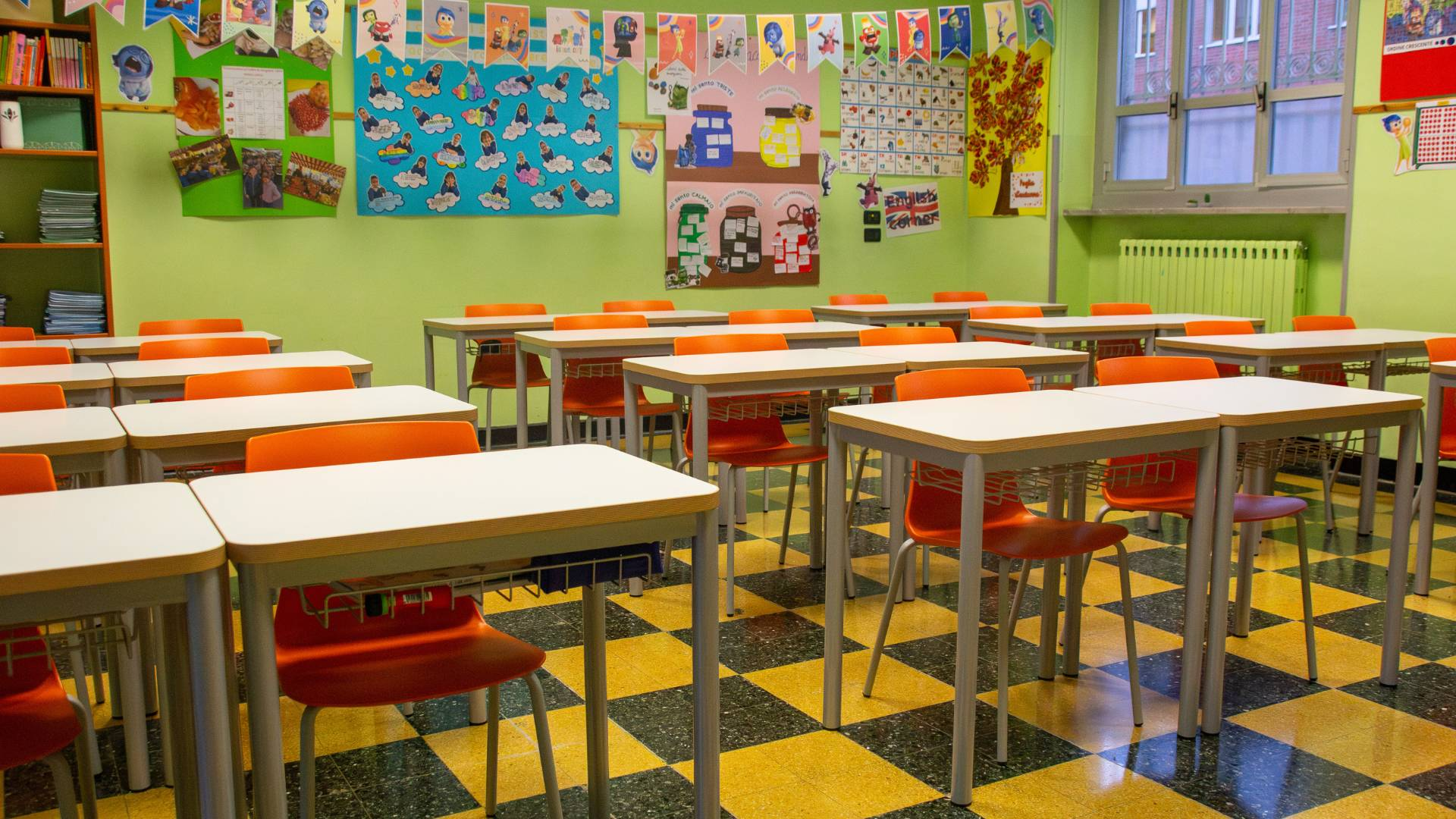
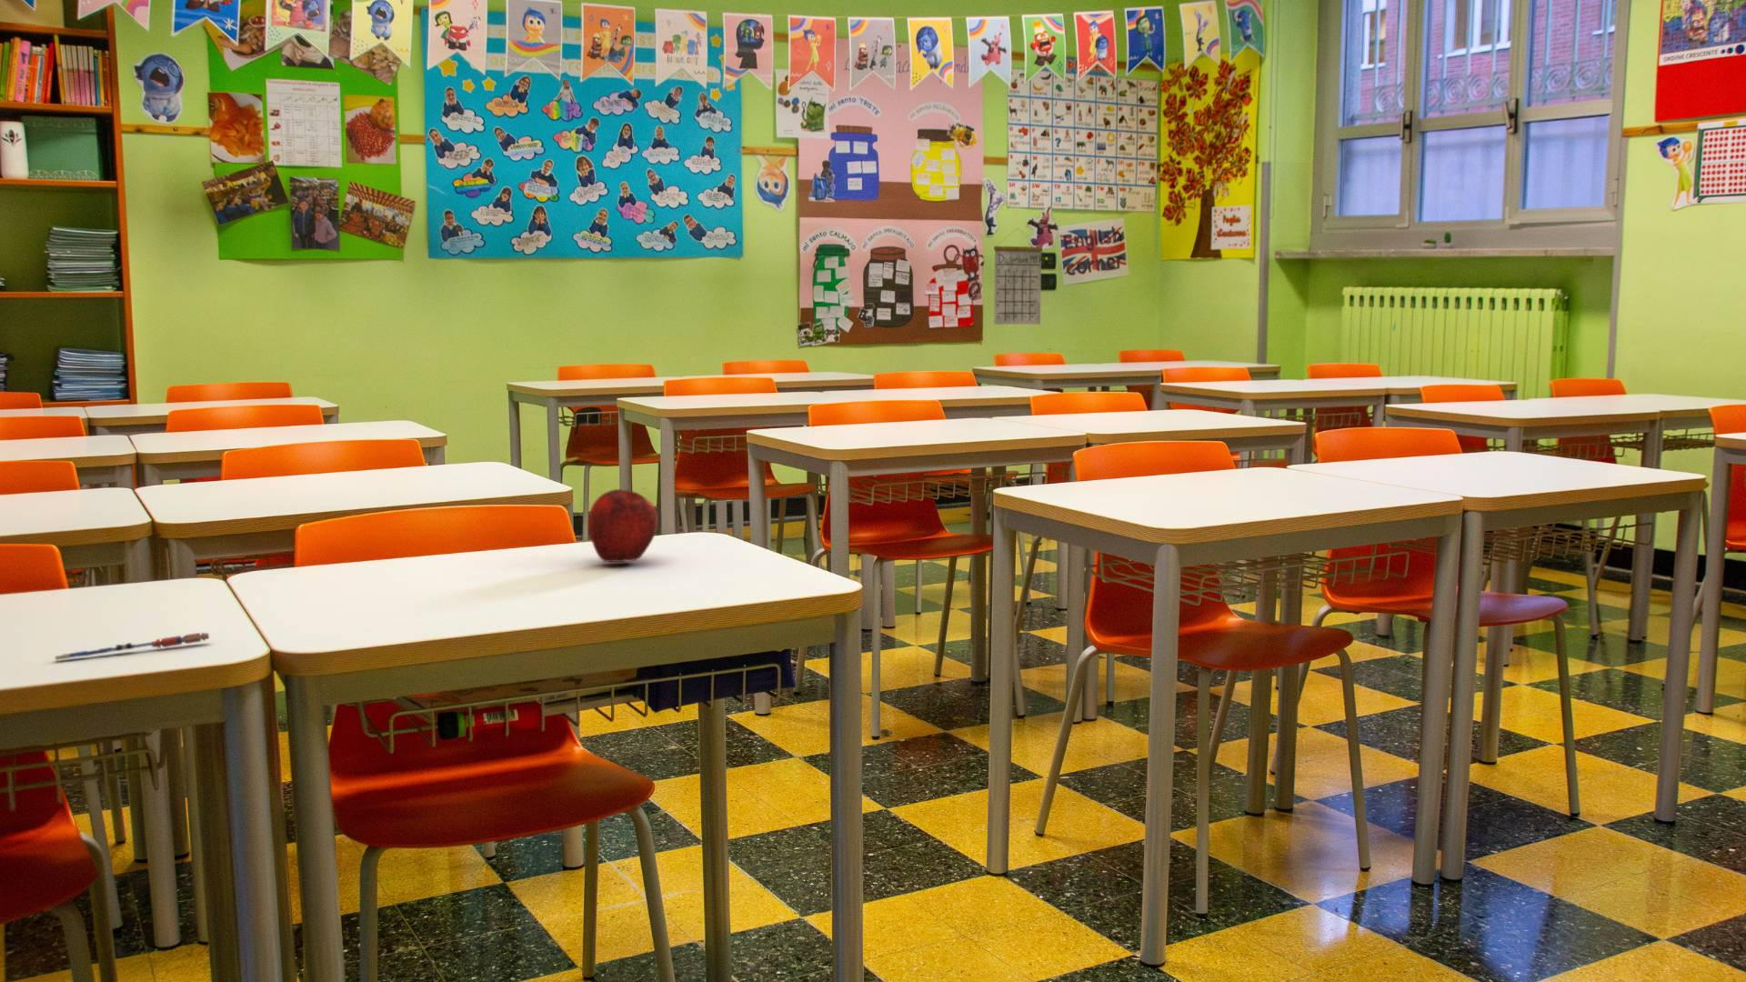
+ pen (133, 645)
+ calendar (1018, 276)
+ apple (622, 526)
